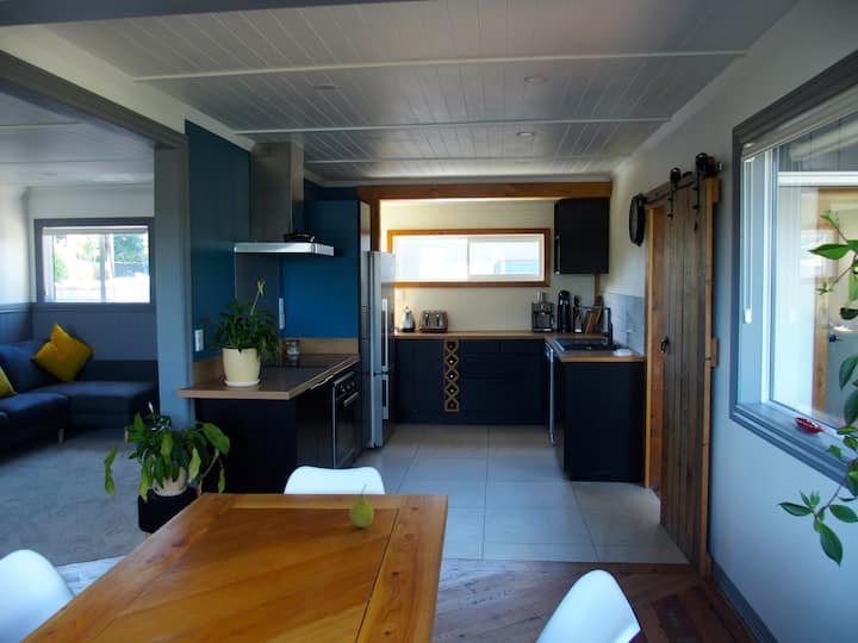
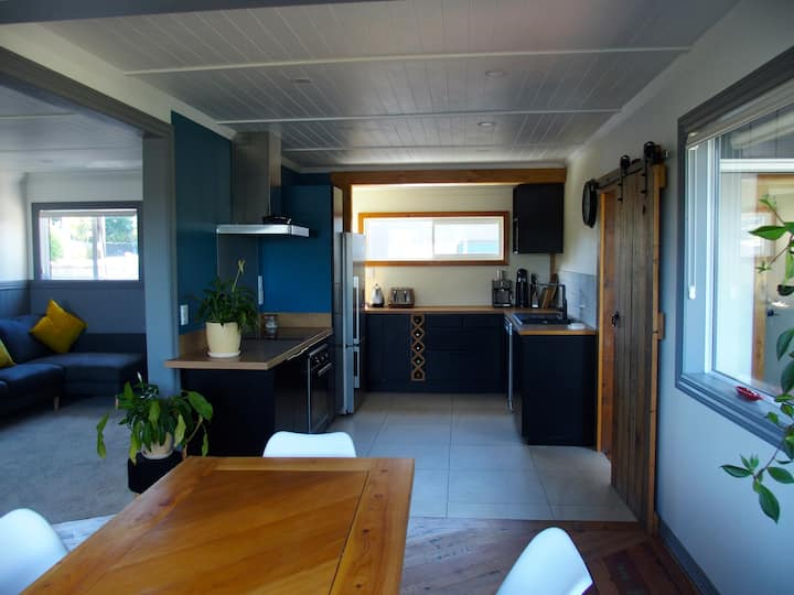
- fruit (361, 506)
